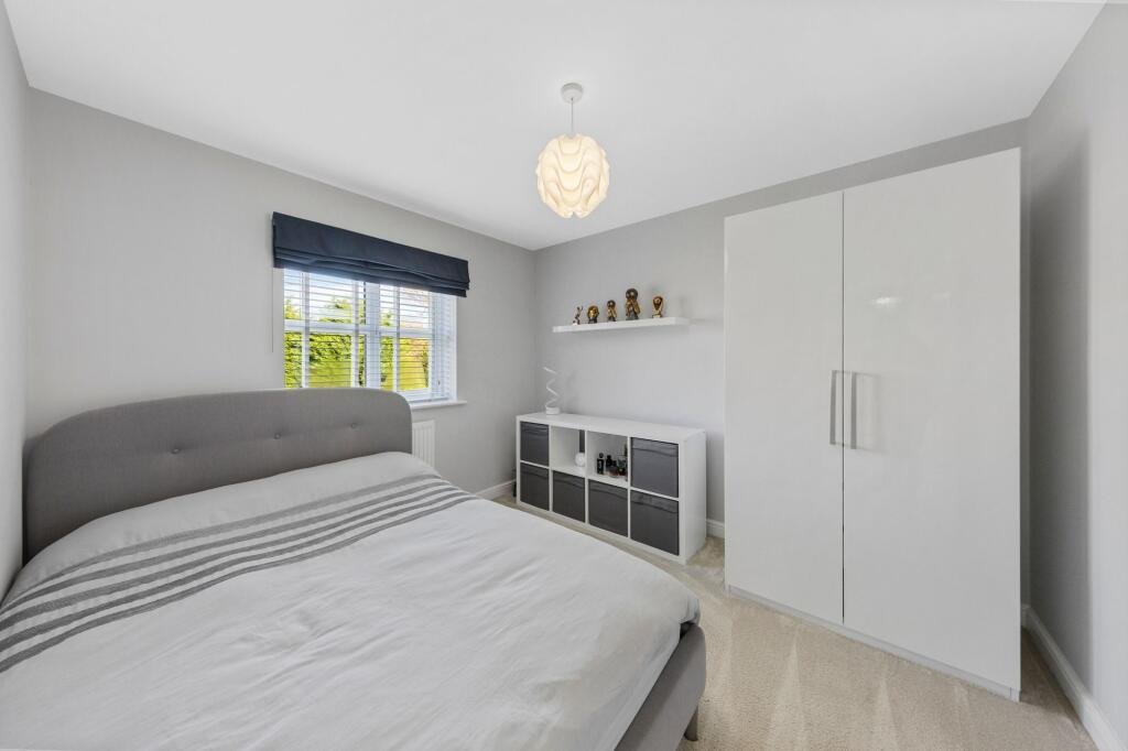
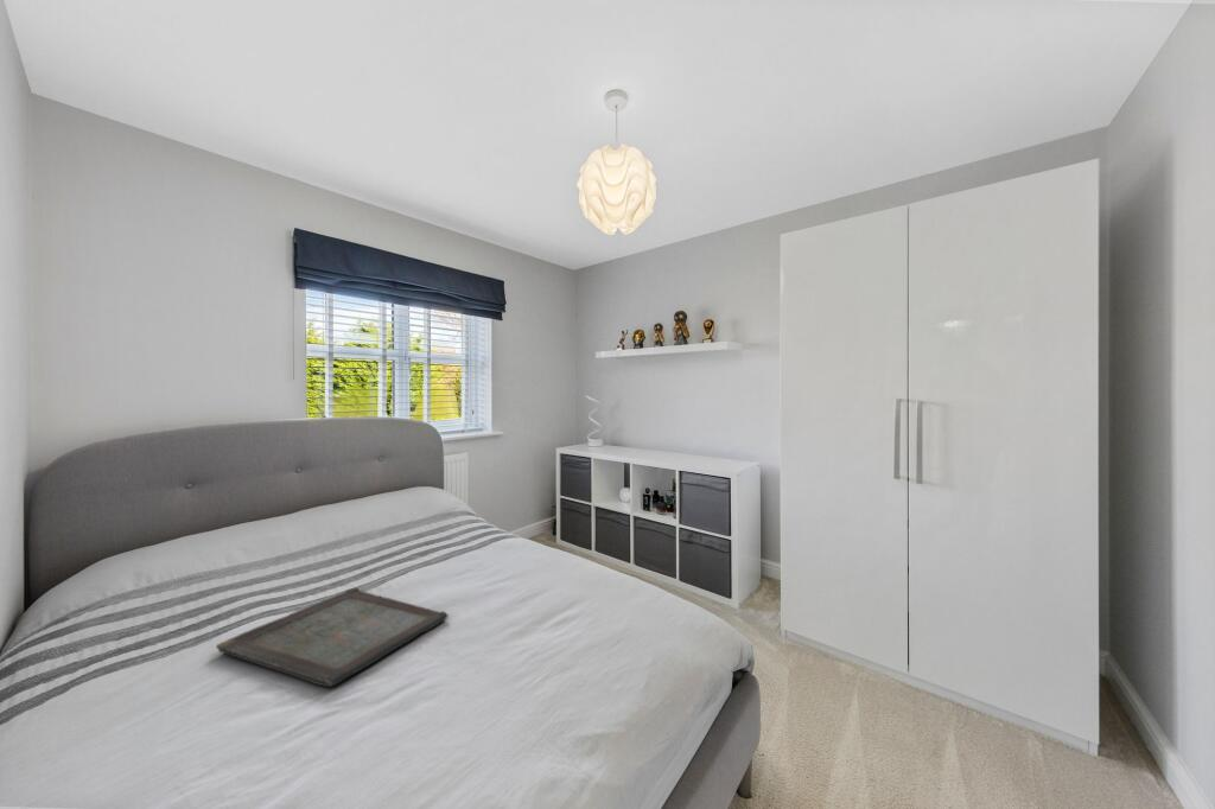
+ serving tray (341, 629)
